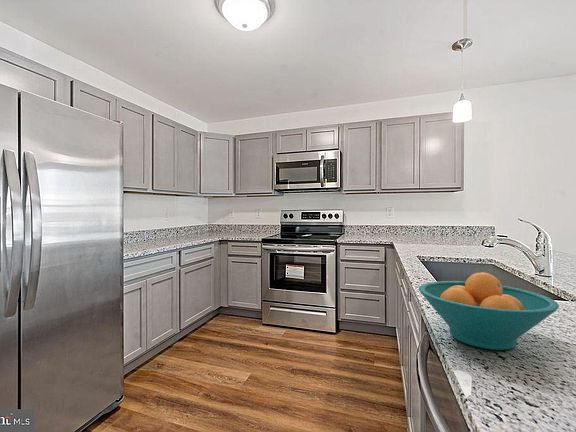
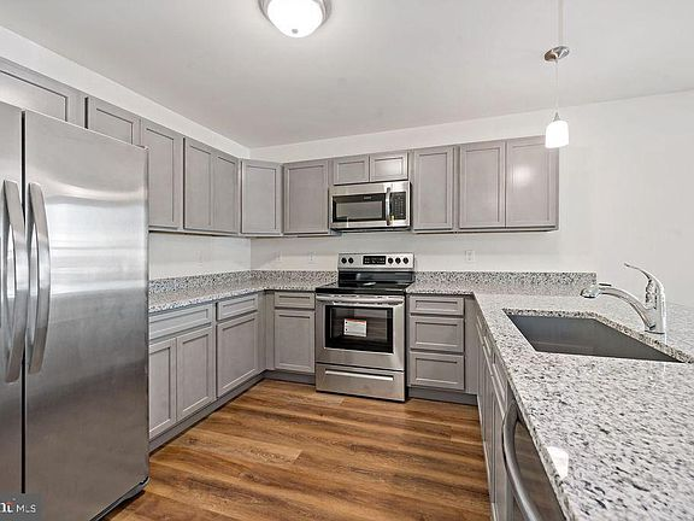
- fruit bowl (481, 305)
